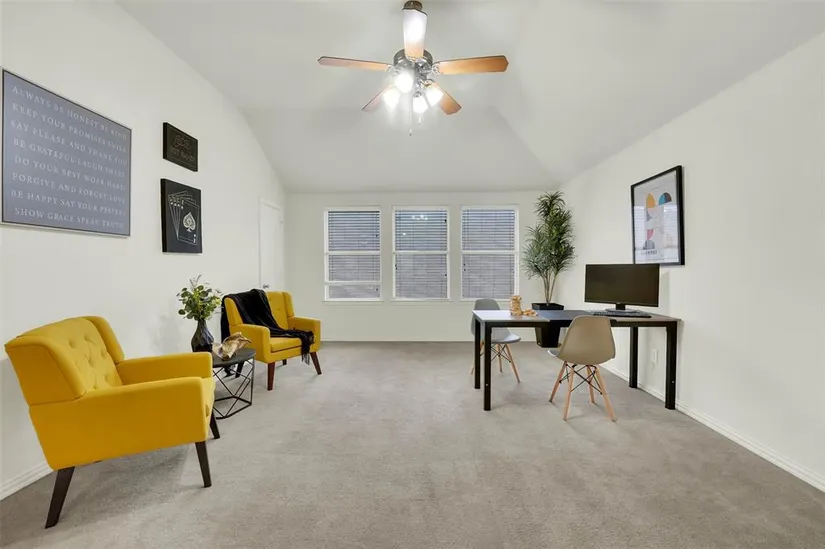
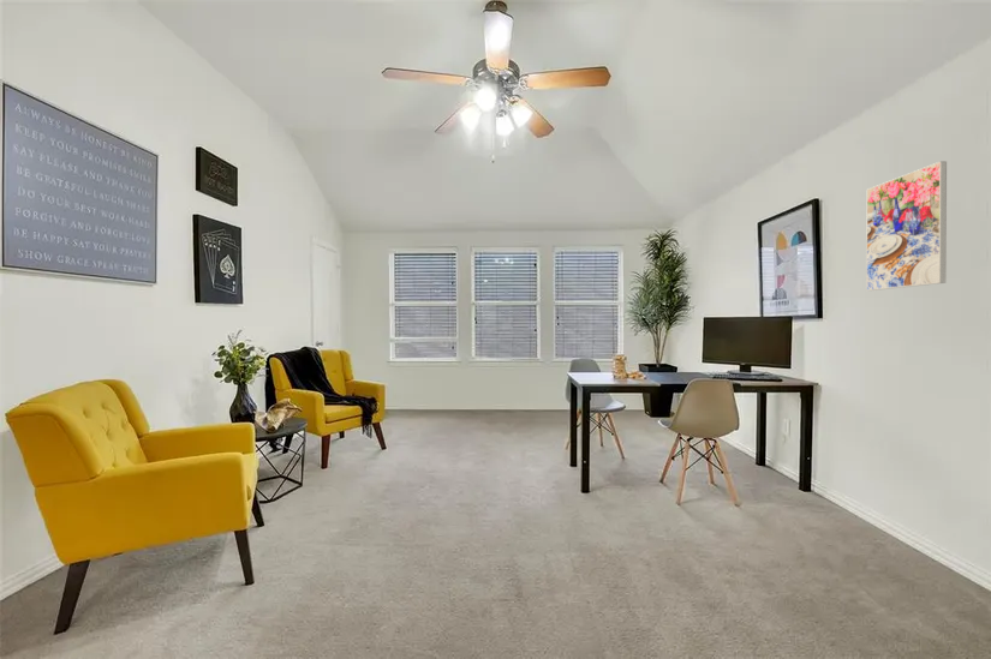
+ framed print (902, 232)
